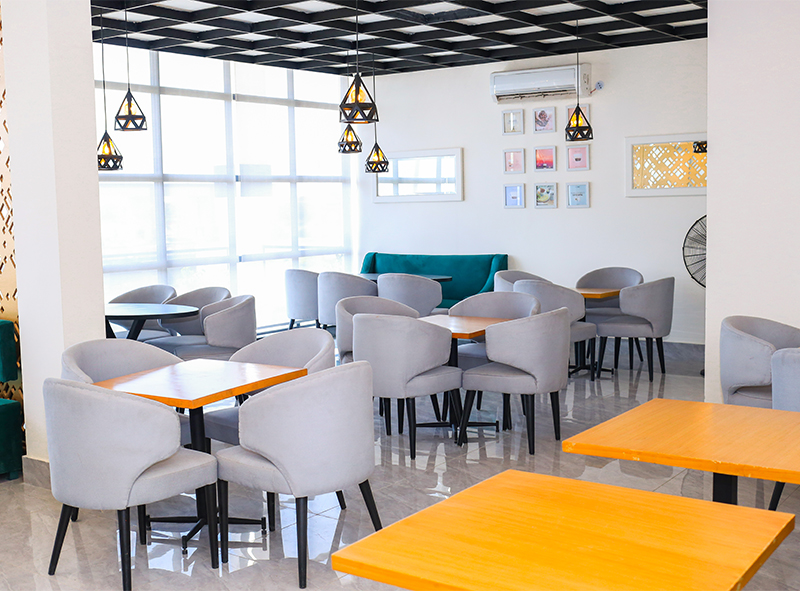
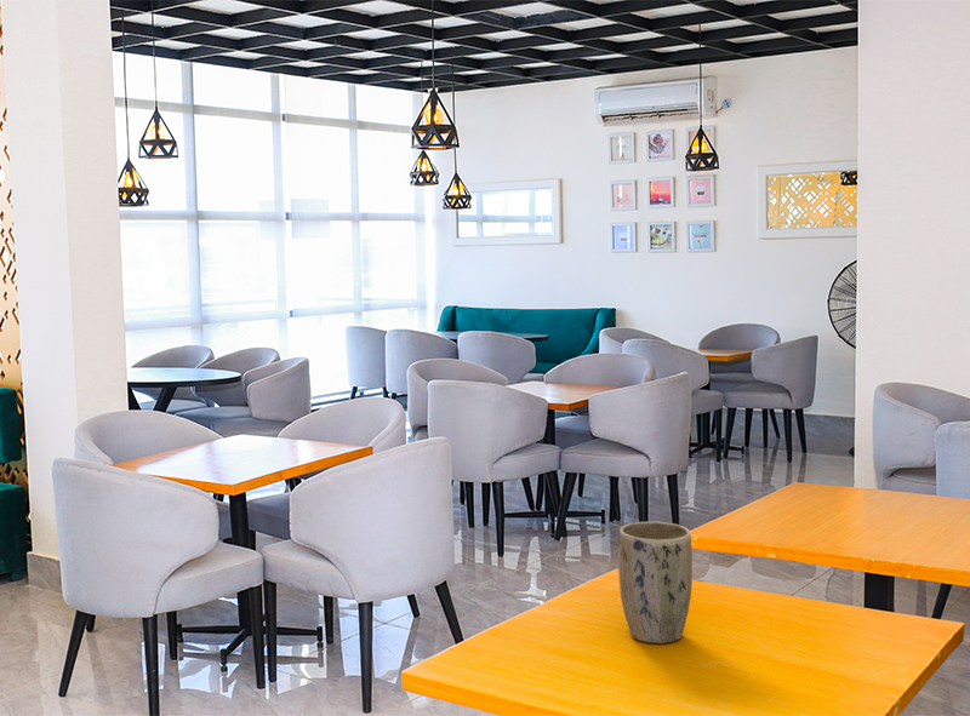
+ plant pot (655, 582)
